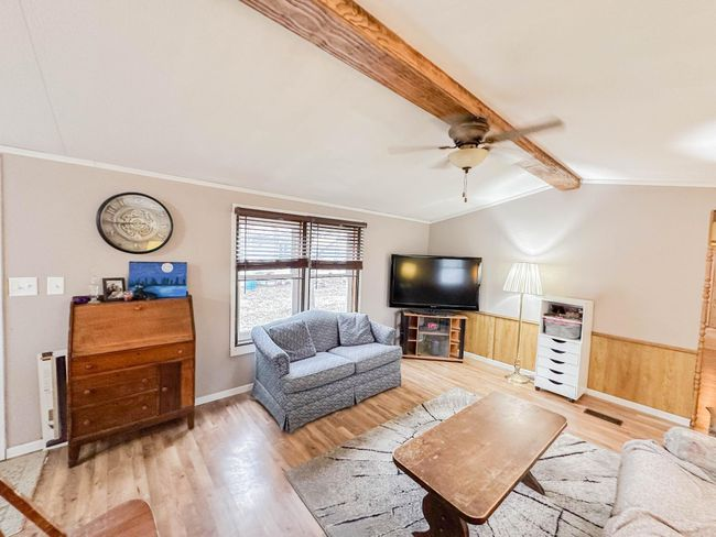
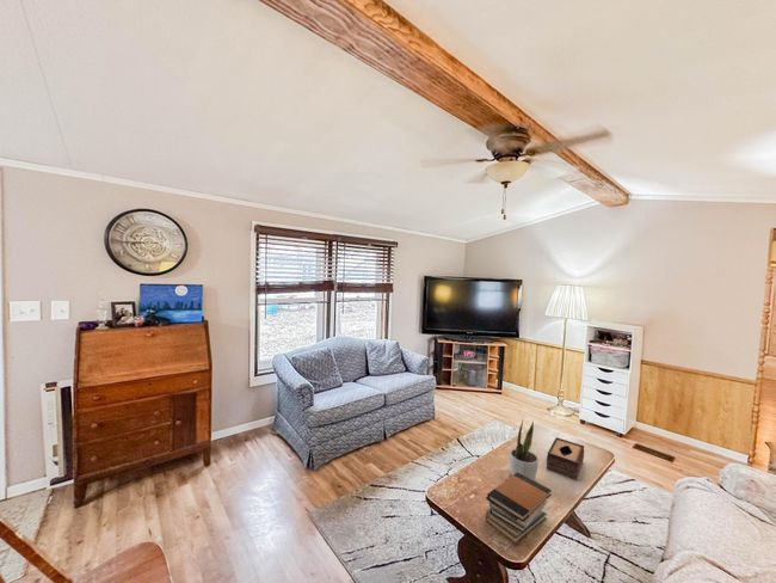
+ book stack (518, 505)
+ potted plant (523, 448)
+ tissue box (565, 456)
